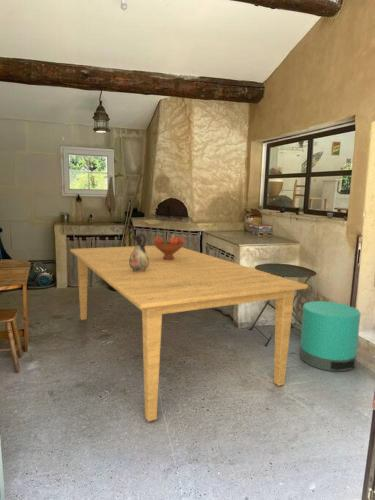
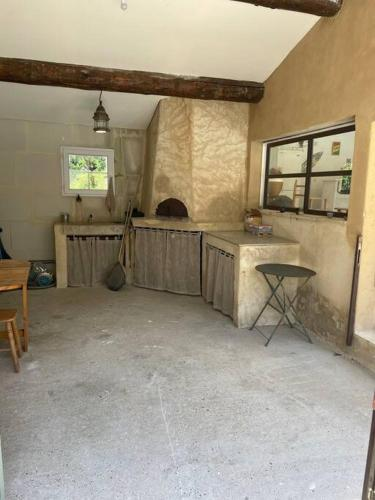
- dining table (163, 304)
- ceramic jug (139, 252)
- fruit bowl (168, 247)
- trash can (329, 334)
